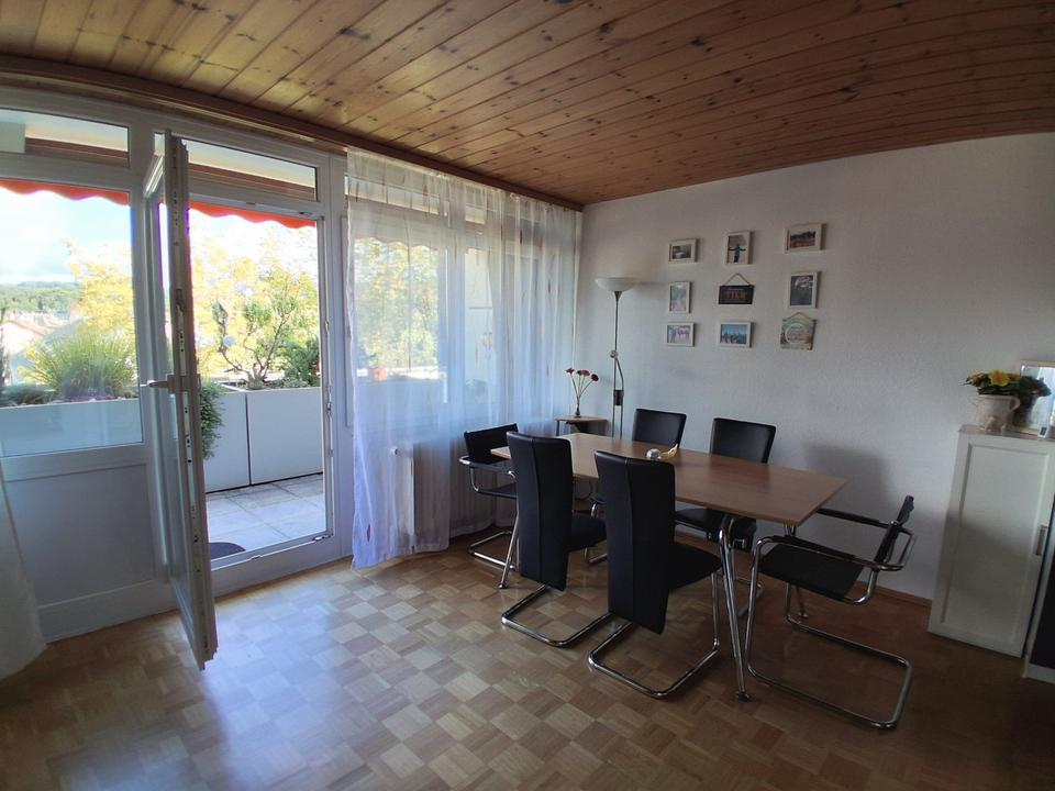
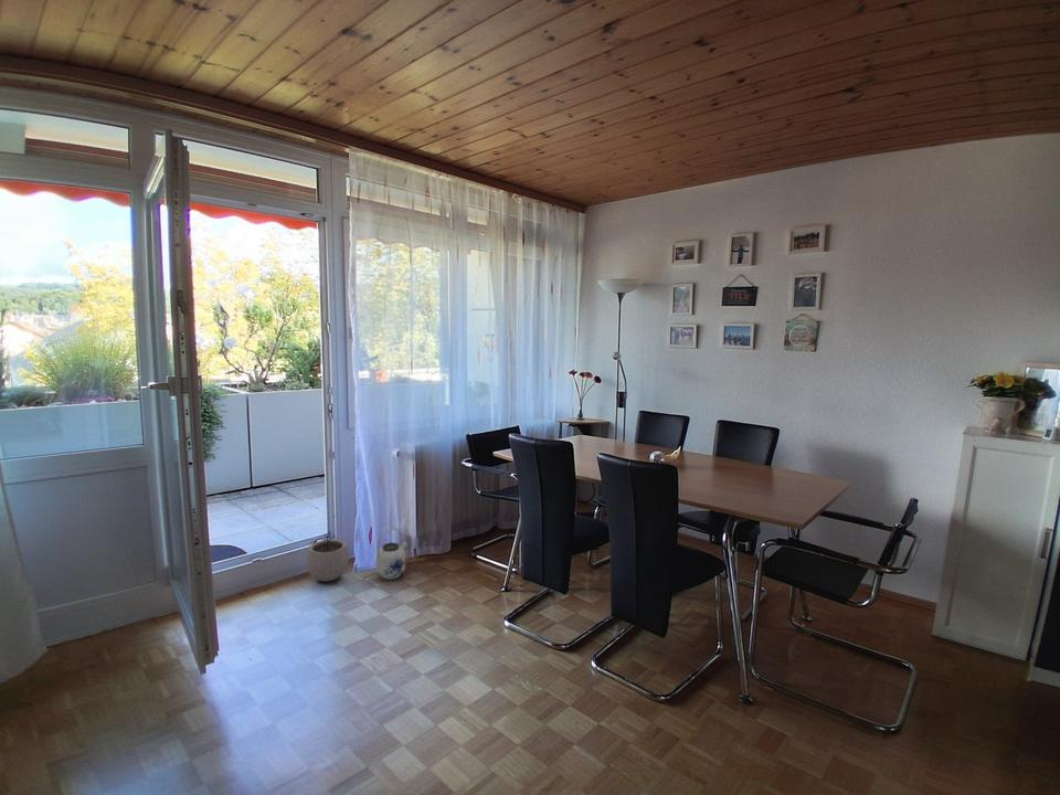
+ teapot (392, 551)
+ plant pot (328, 554)
